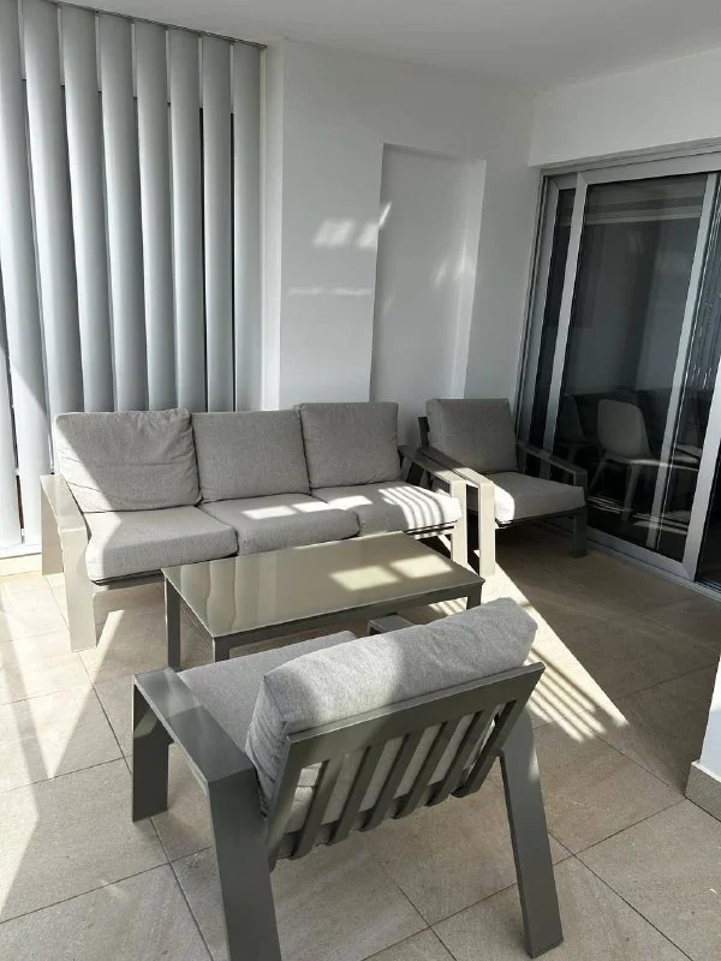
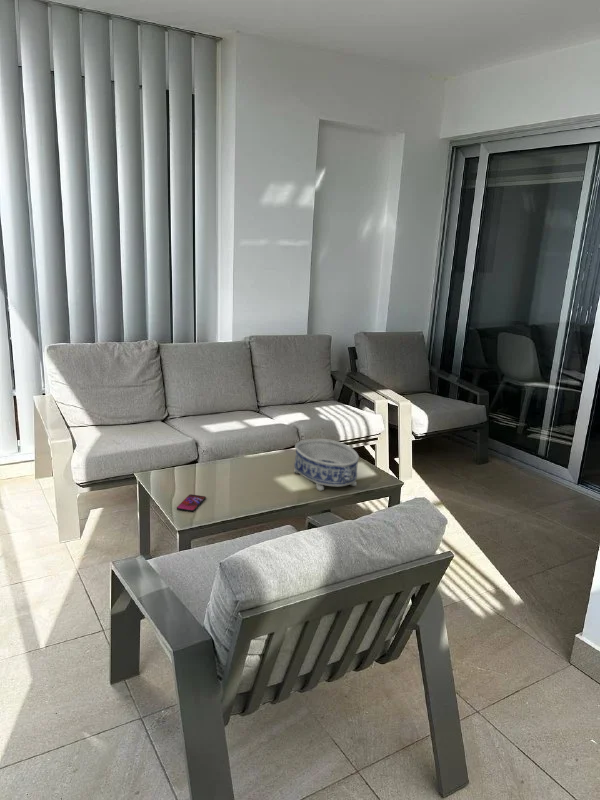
+ smartphone (191, 502)
+ decorative bowl (325, 464)
